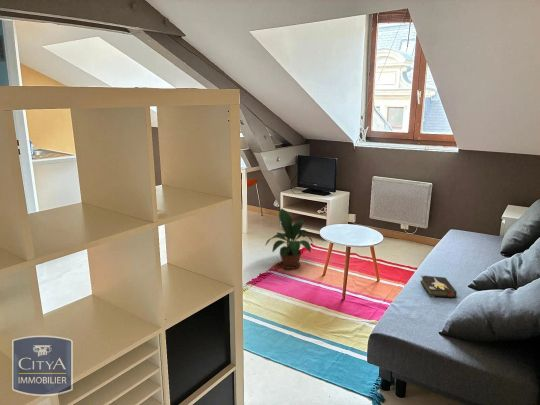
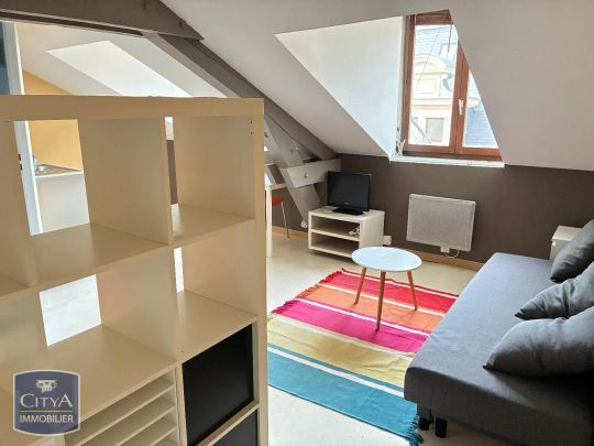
- hardback book (437, 285)
- potted plant (291, 238)
